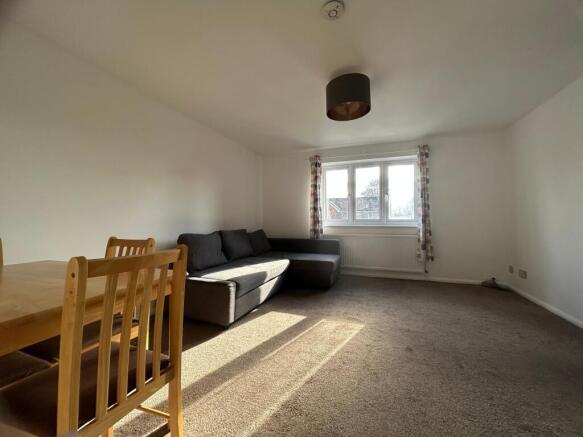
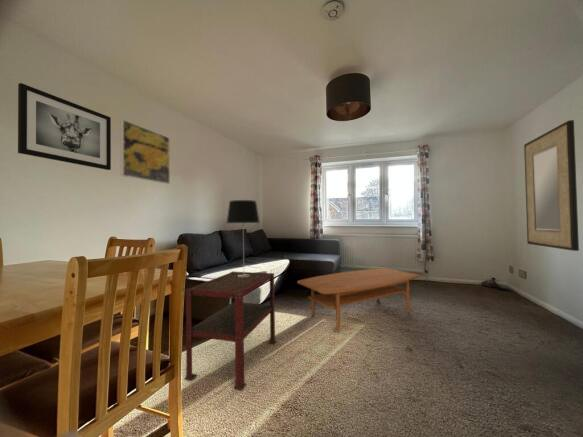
+ side table (236, 318)
+ coffee table (361, 295)
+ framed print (147, 154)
+ wall art (70, 132)
+ home mirror (547, 190)
+ table lamp (243, 237)
